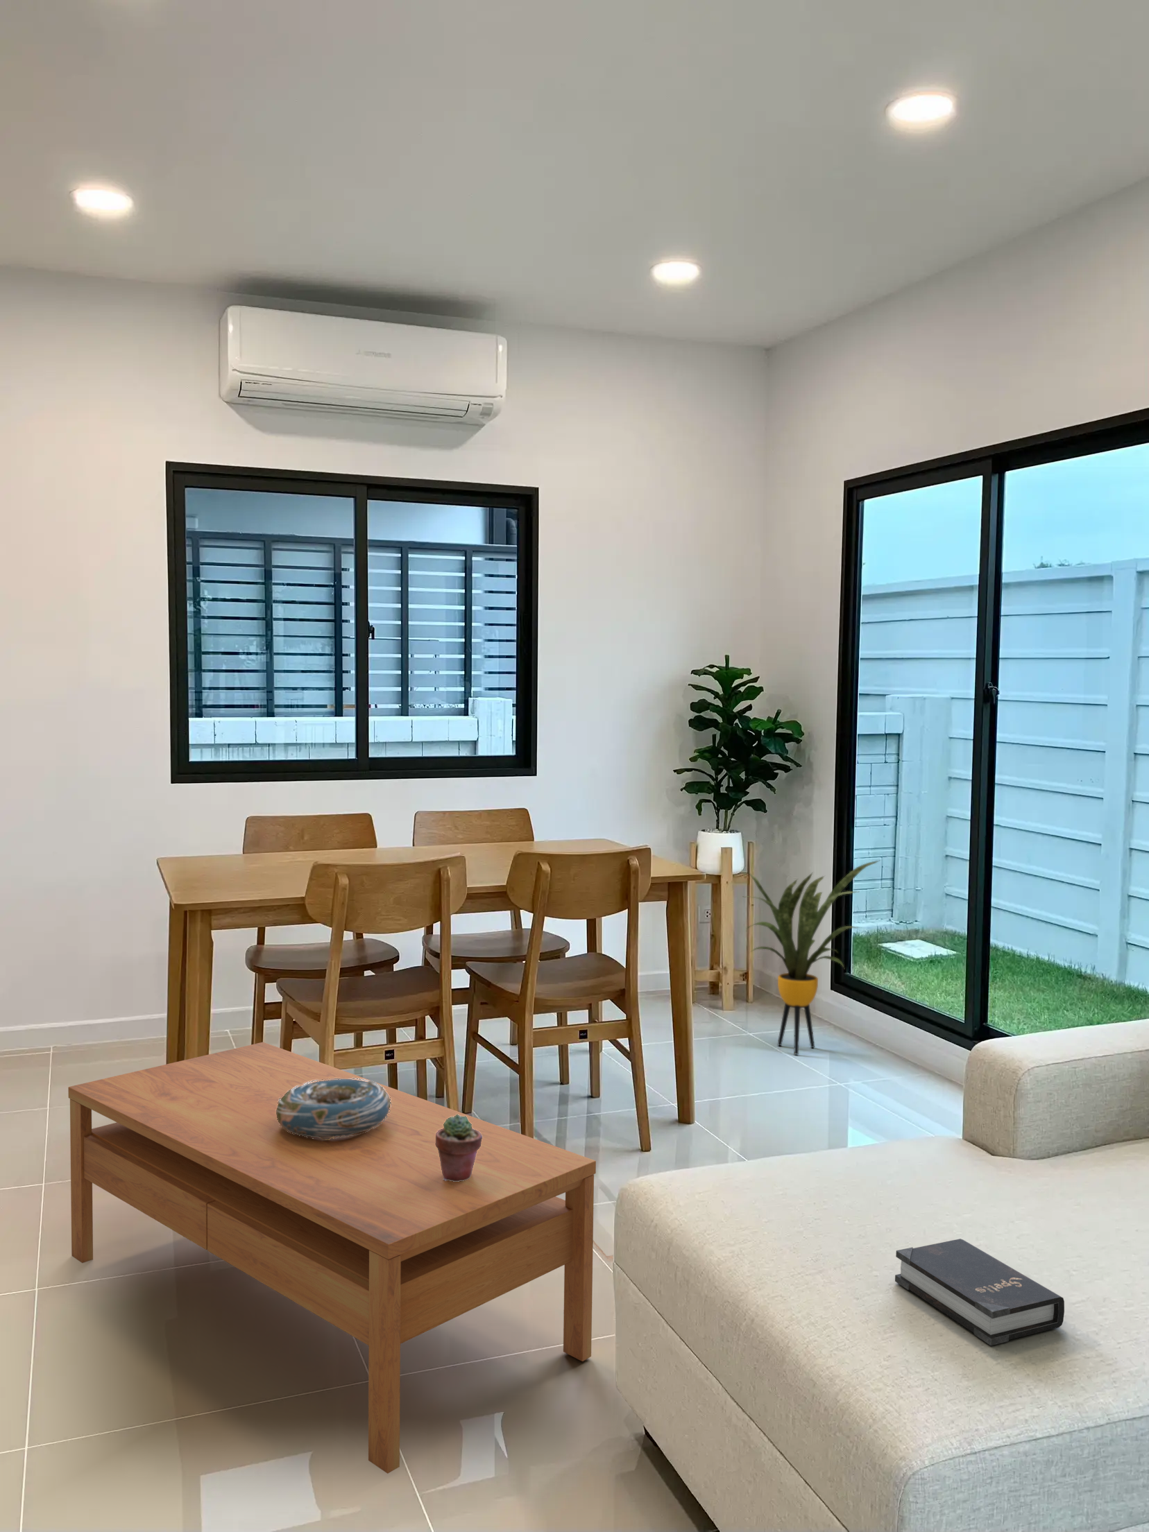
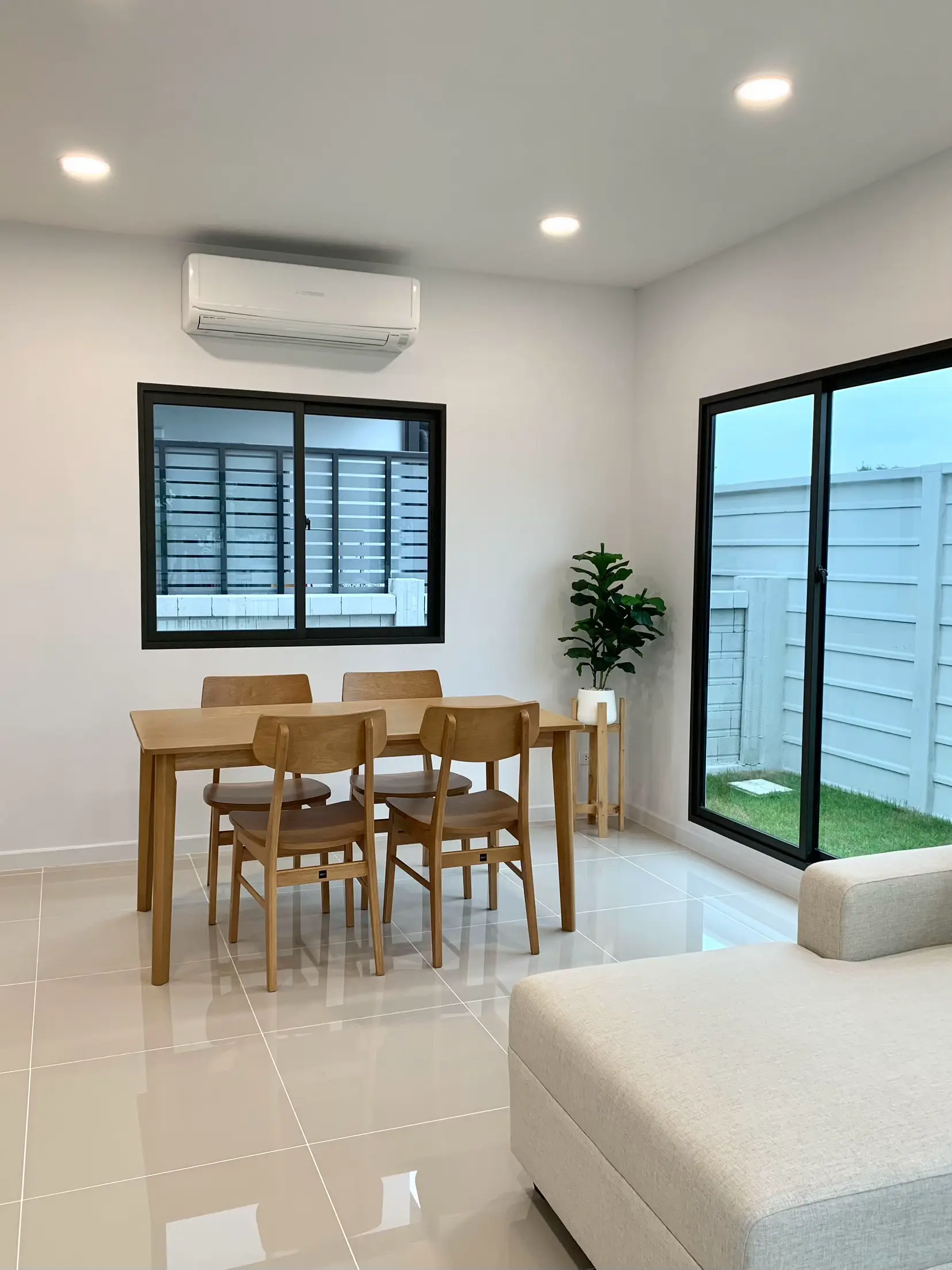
- potted succulent (457, 1145)
- hardback book (976, 1287)
- decorative bowl (334, 1105)
- house plant (810, 957)
- coffee table (311, 1211)
